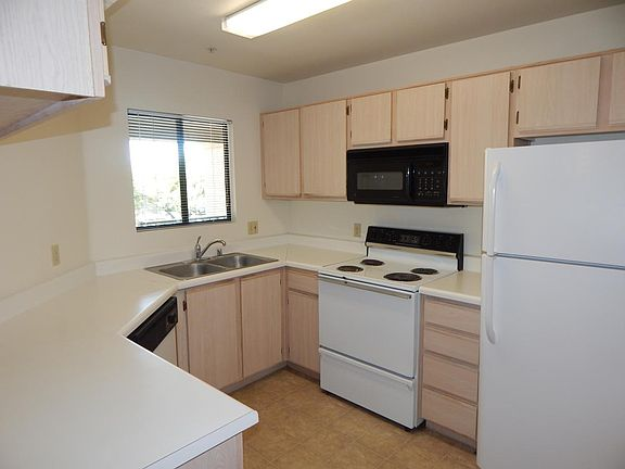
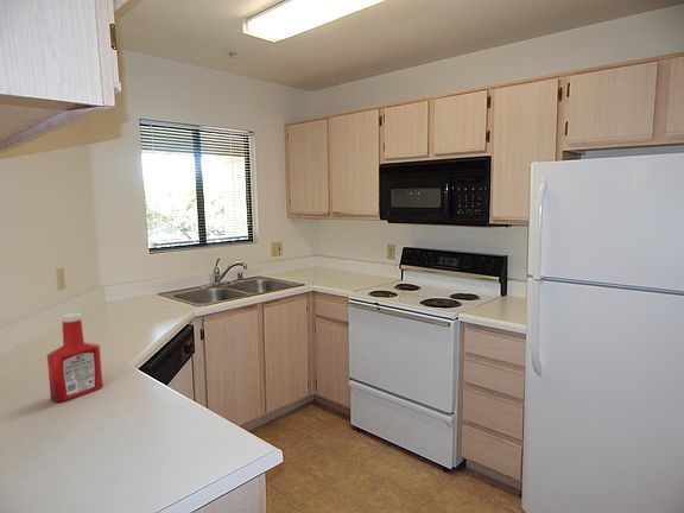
+ soap bottle (74, 354)
